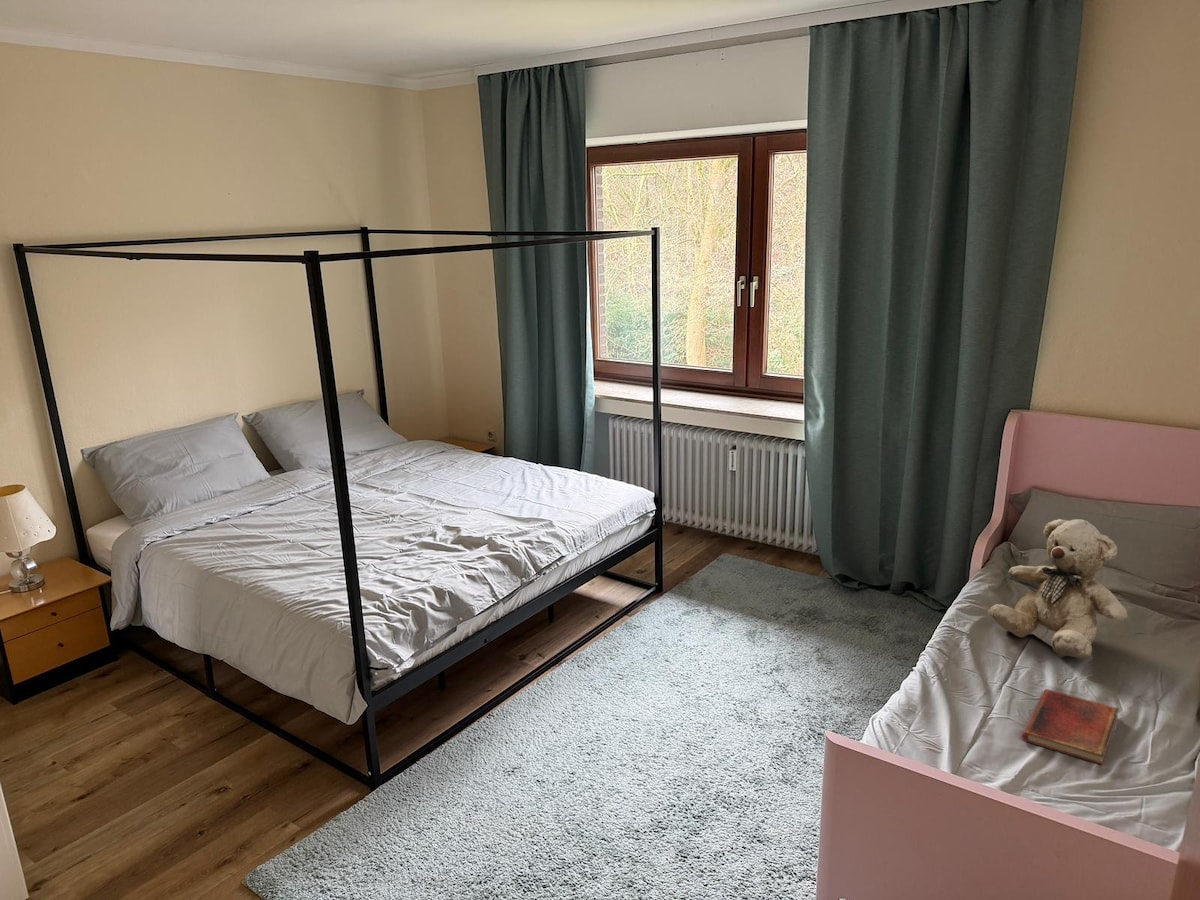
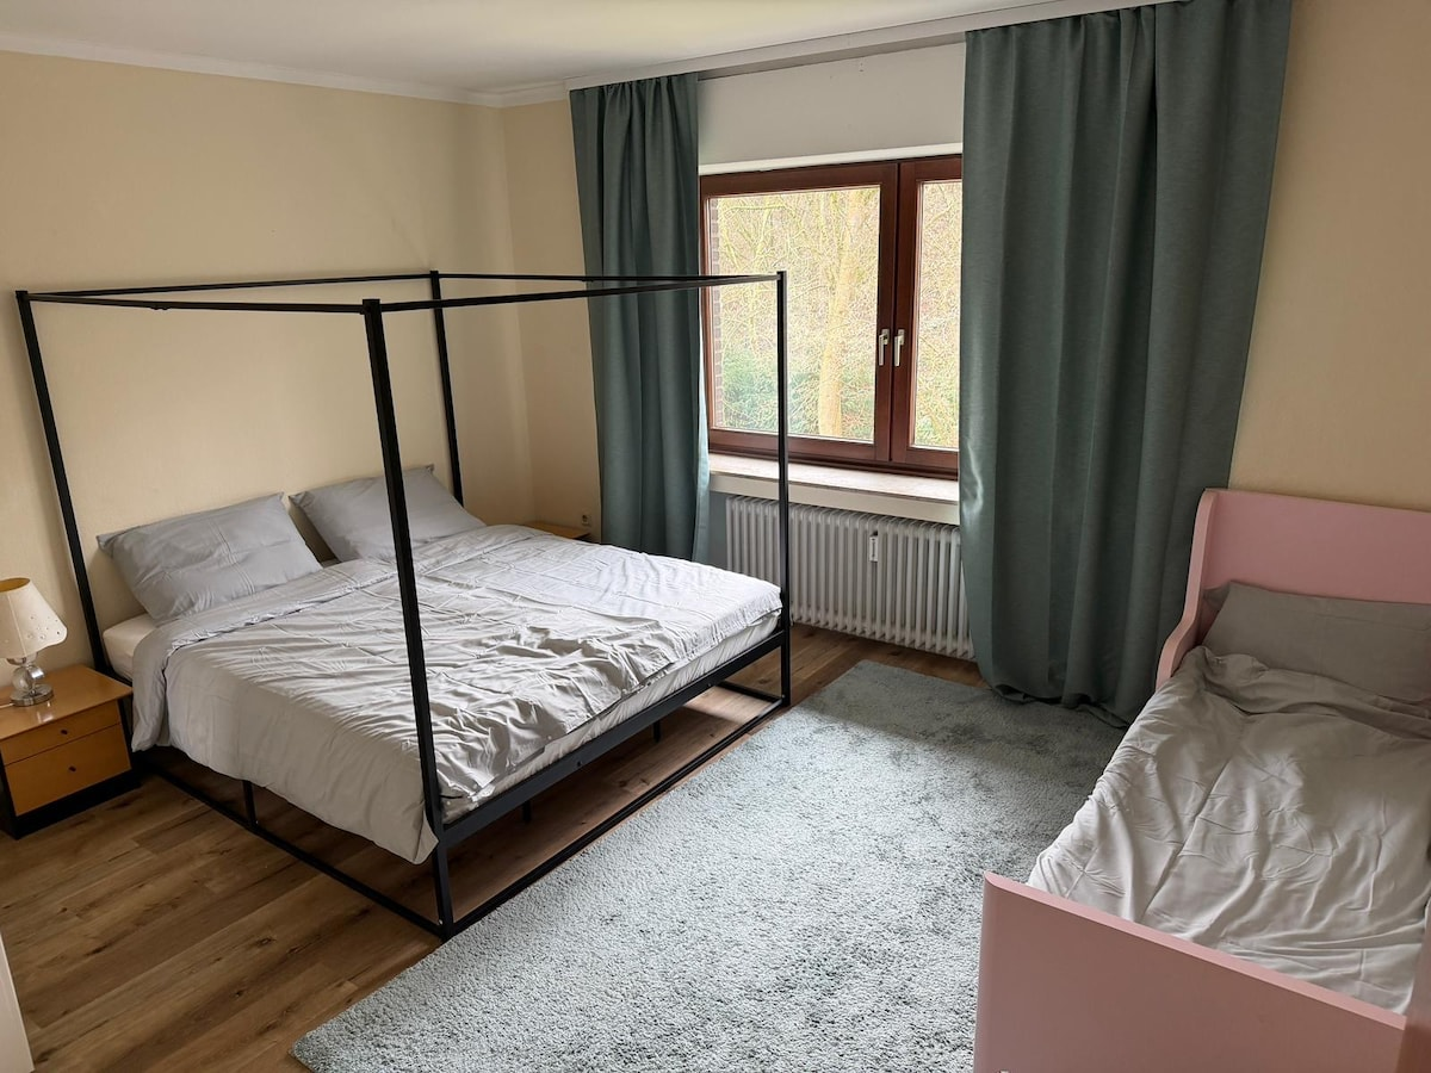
- diary (1070, 723)
- teddy bear (1058, 585)
